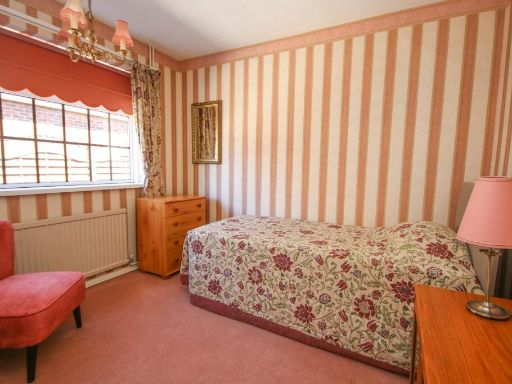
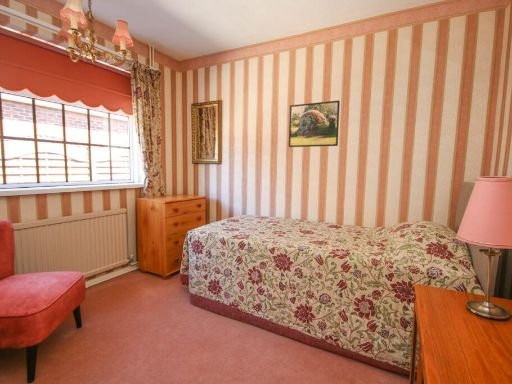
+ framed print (312, 124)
